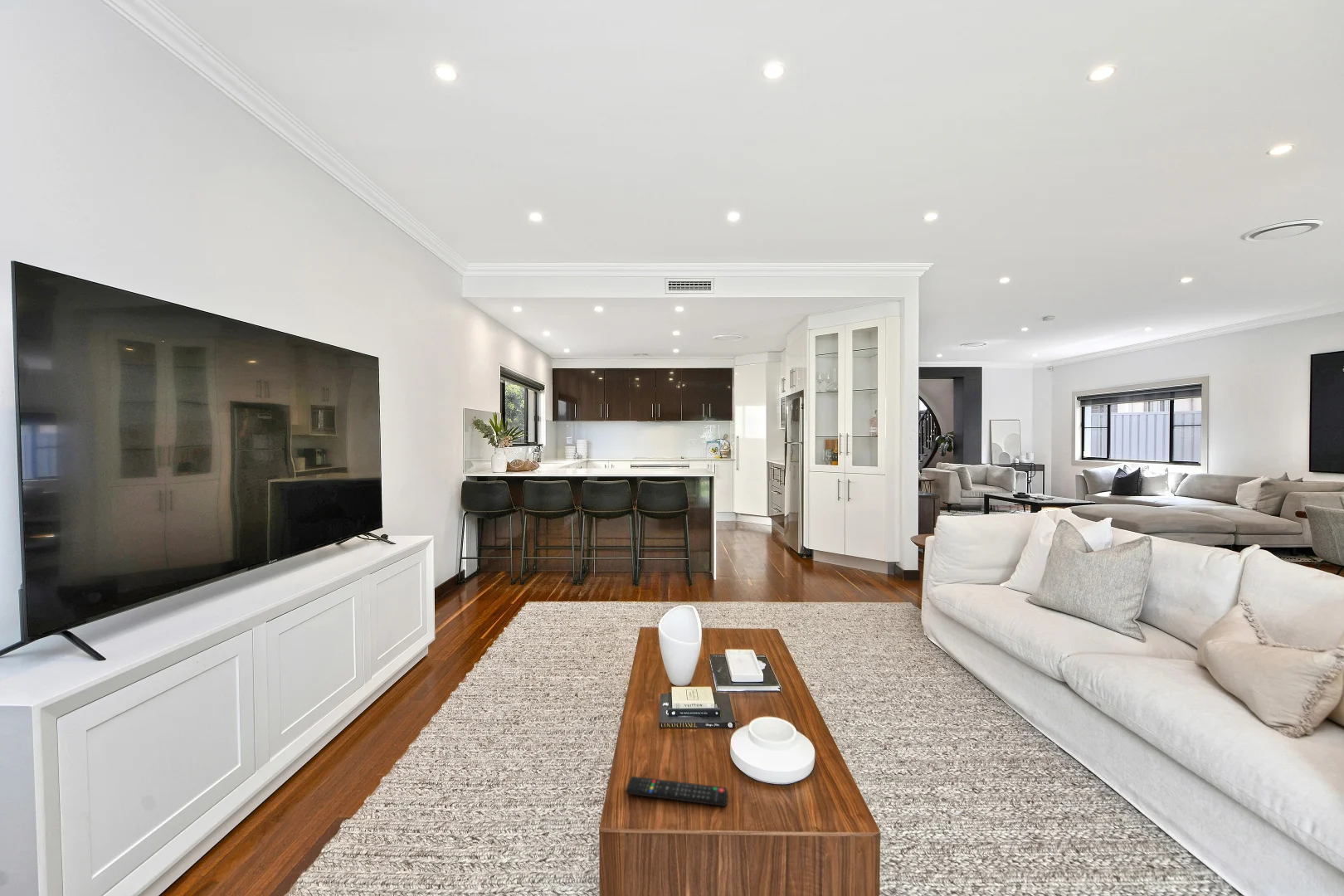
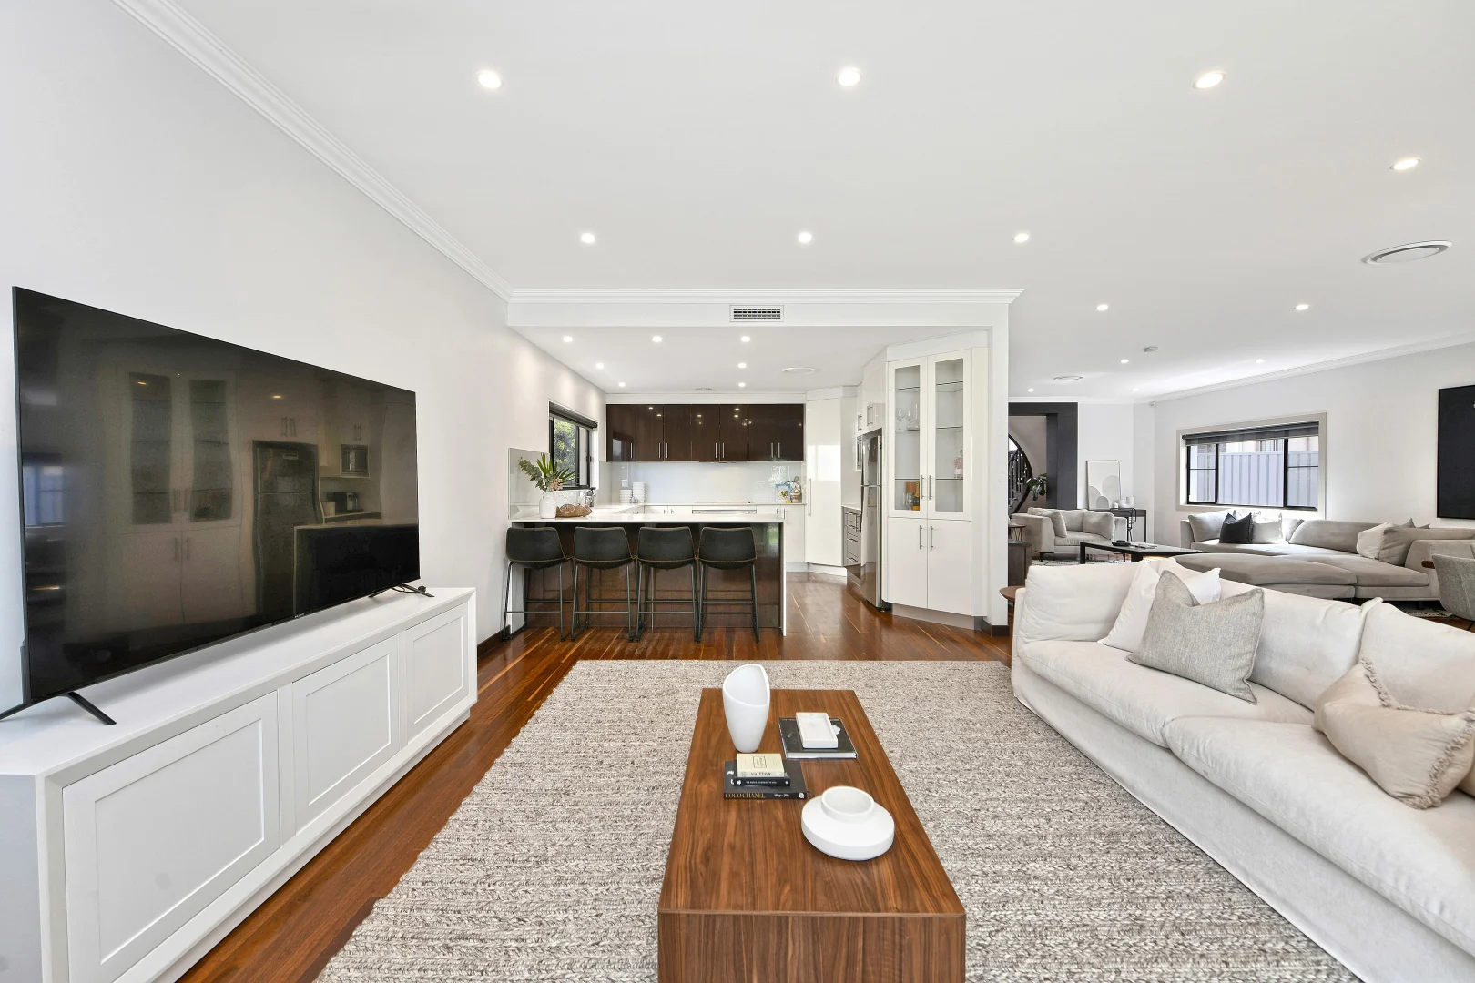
- remote control (677, 791)
